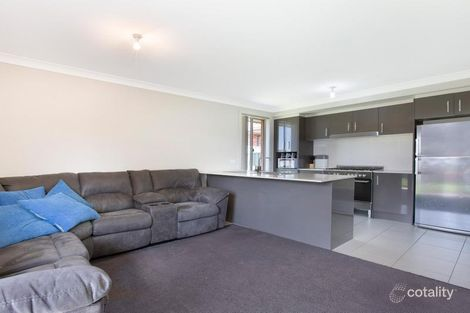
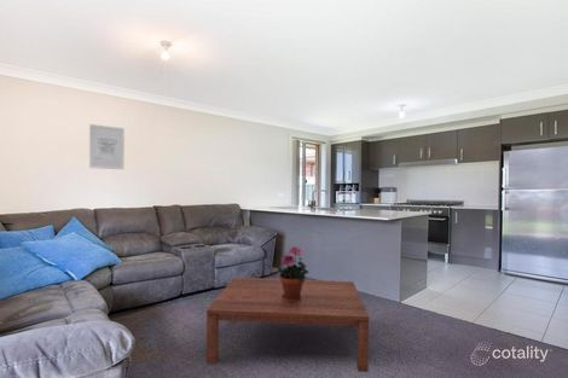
+ wall art (106, 147)
+ potted plant (292, 272)
+ coffee table (289, 316)
